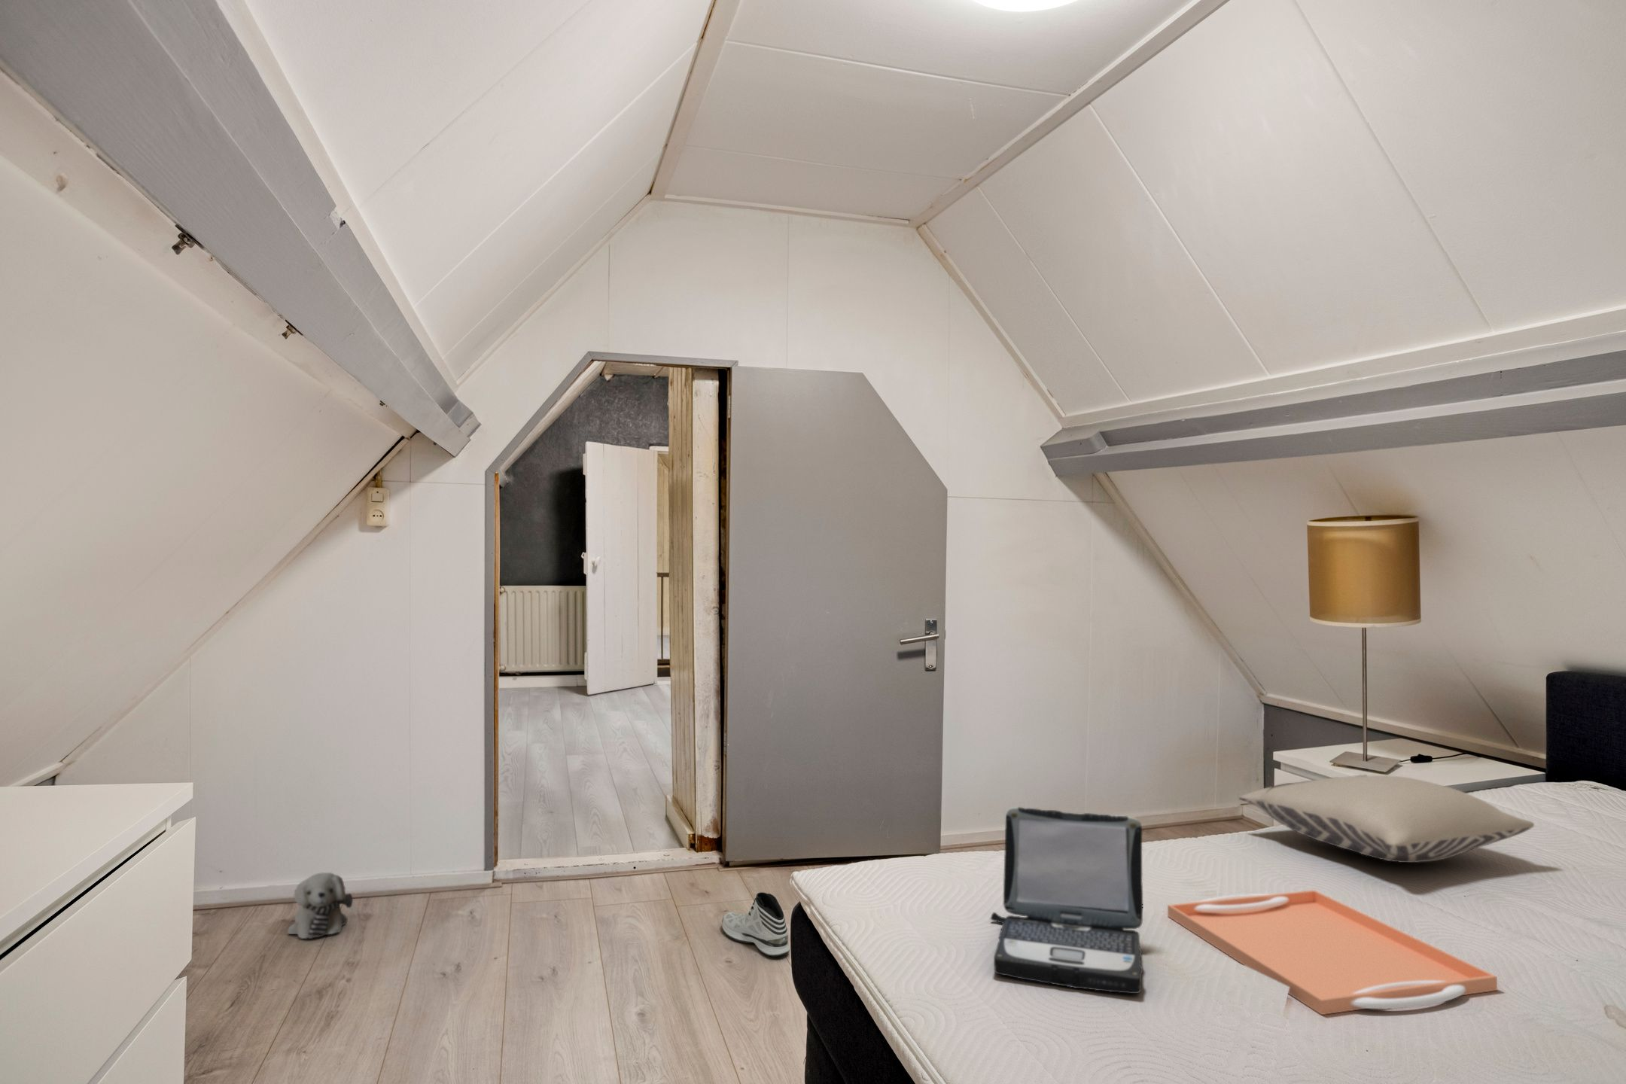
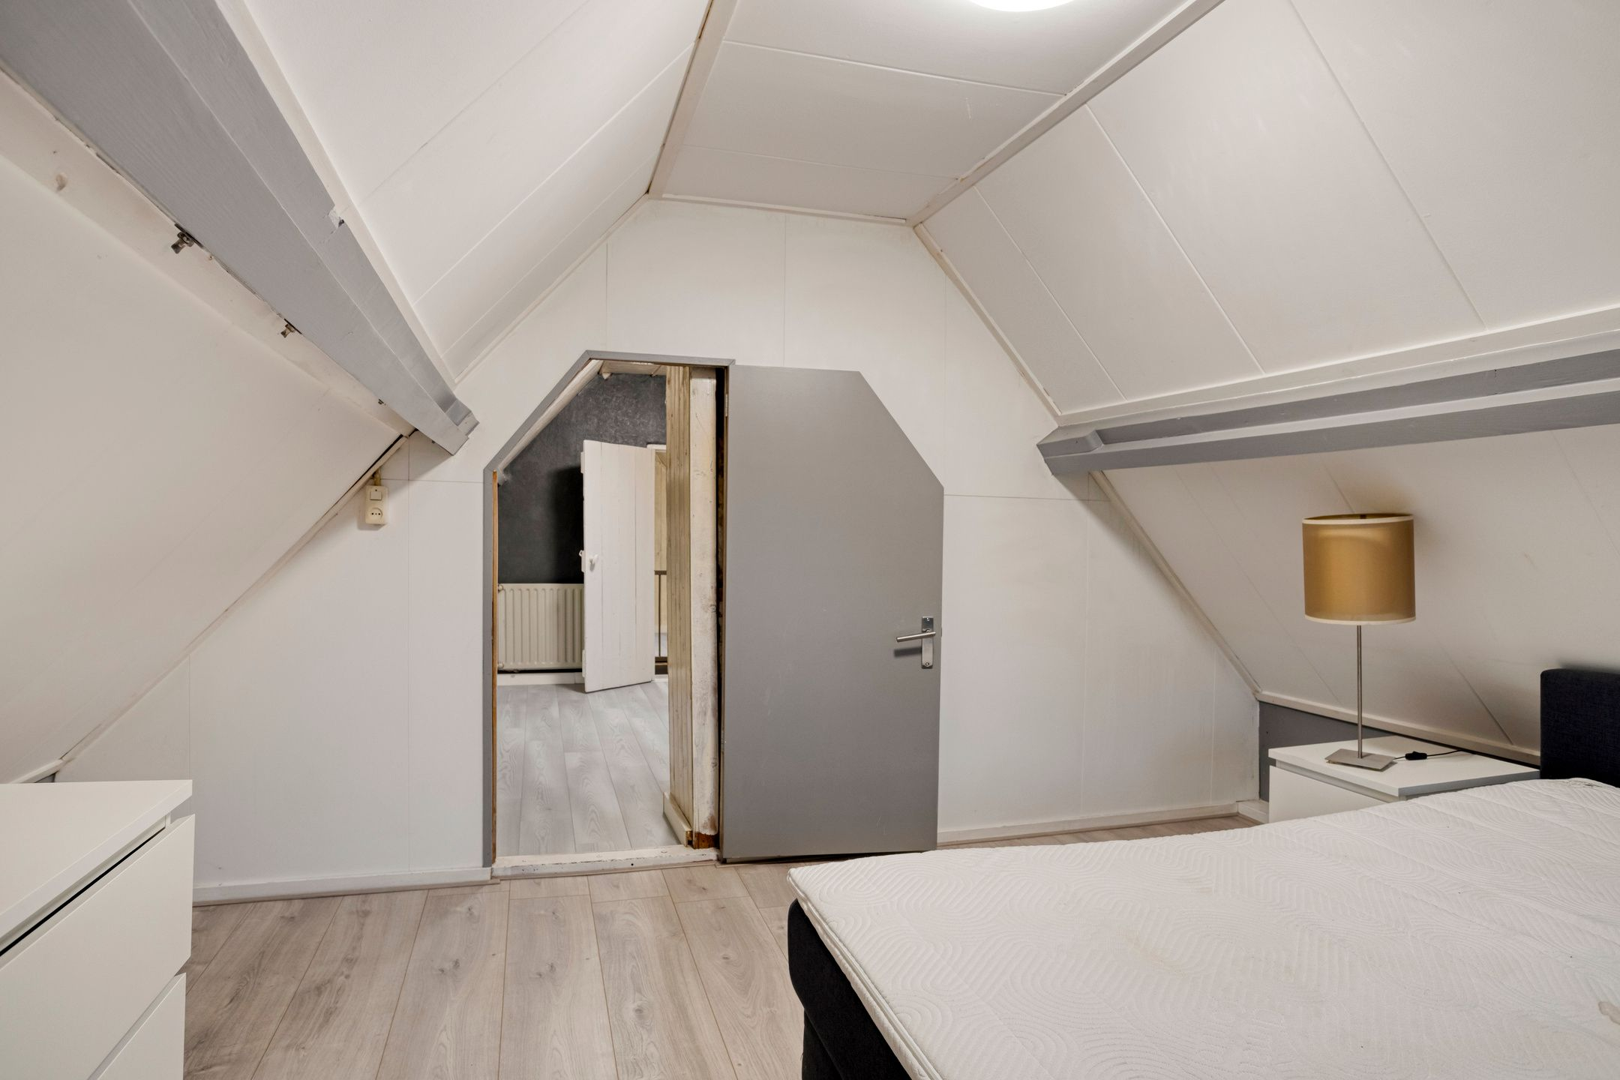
- pillow (1377, 812)
- laptop (1067, 890)
- serving tray (1316, 944)
- sneaker (756, 913)
- plush toy (323, 895)
